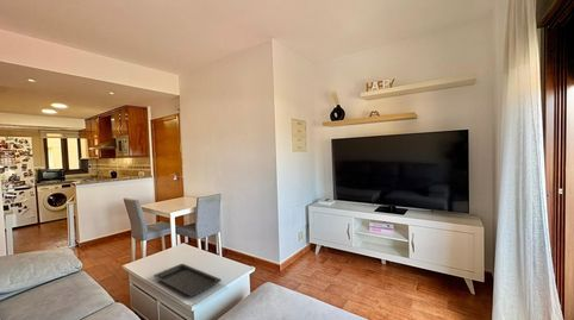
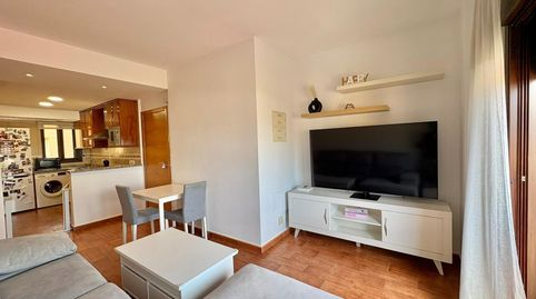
- serving tray (186, 278)
